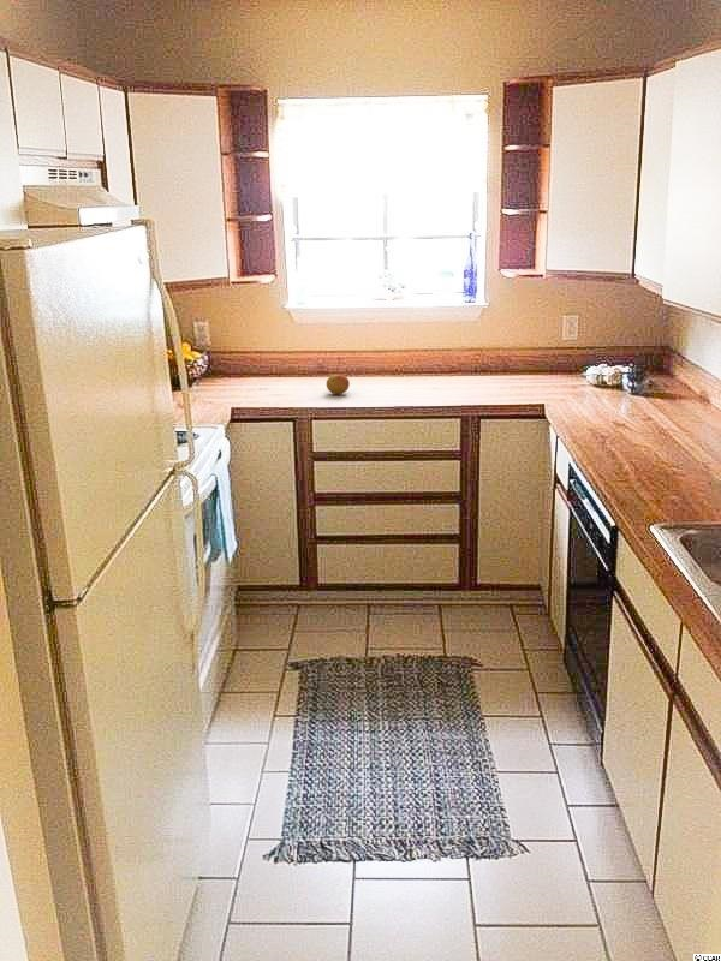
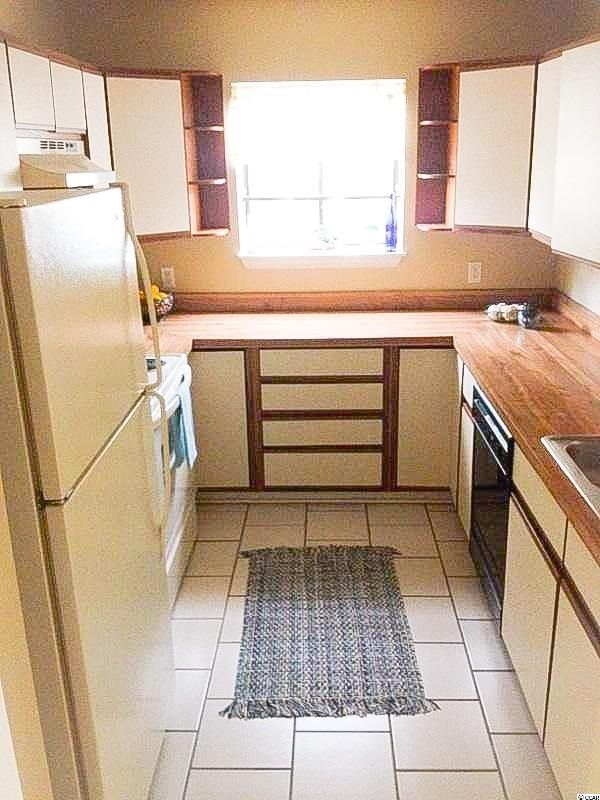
- fruit (338, 384)
